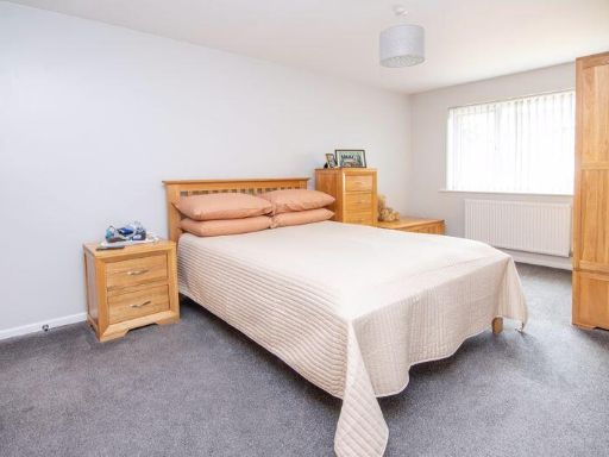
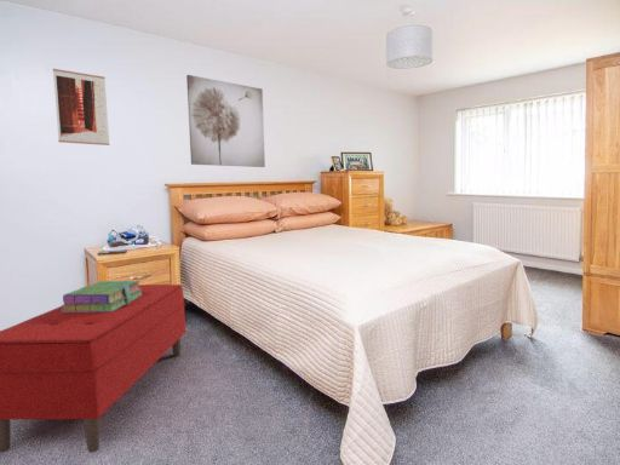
+ stack of books (104, 294)
+ bench (105, 350)
+ wall art (228, 124)
+ wall art (82, 108)
